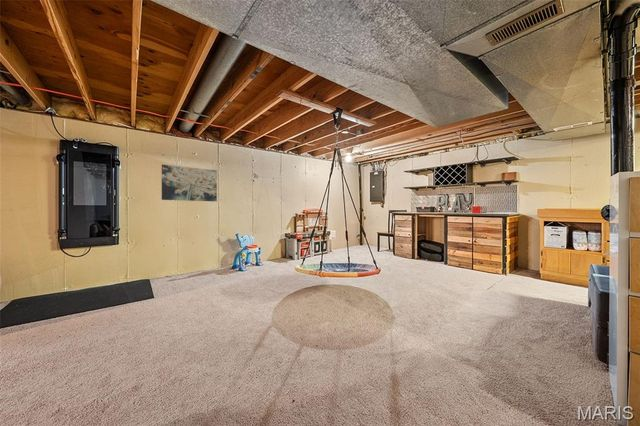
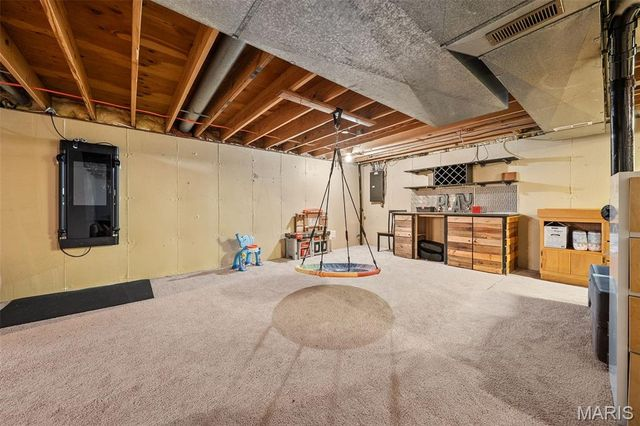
- wall art (190, 184)
